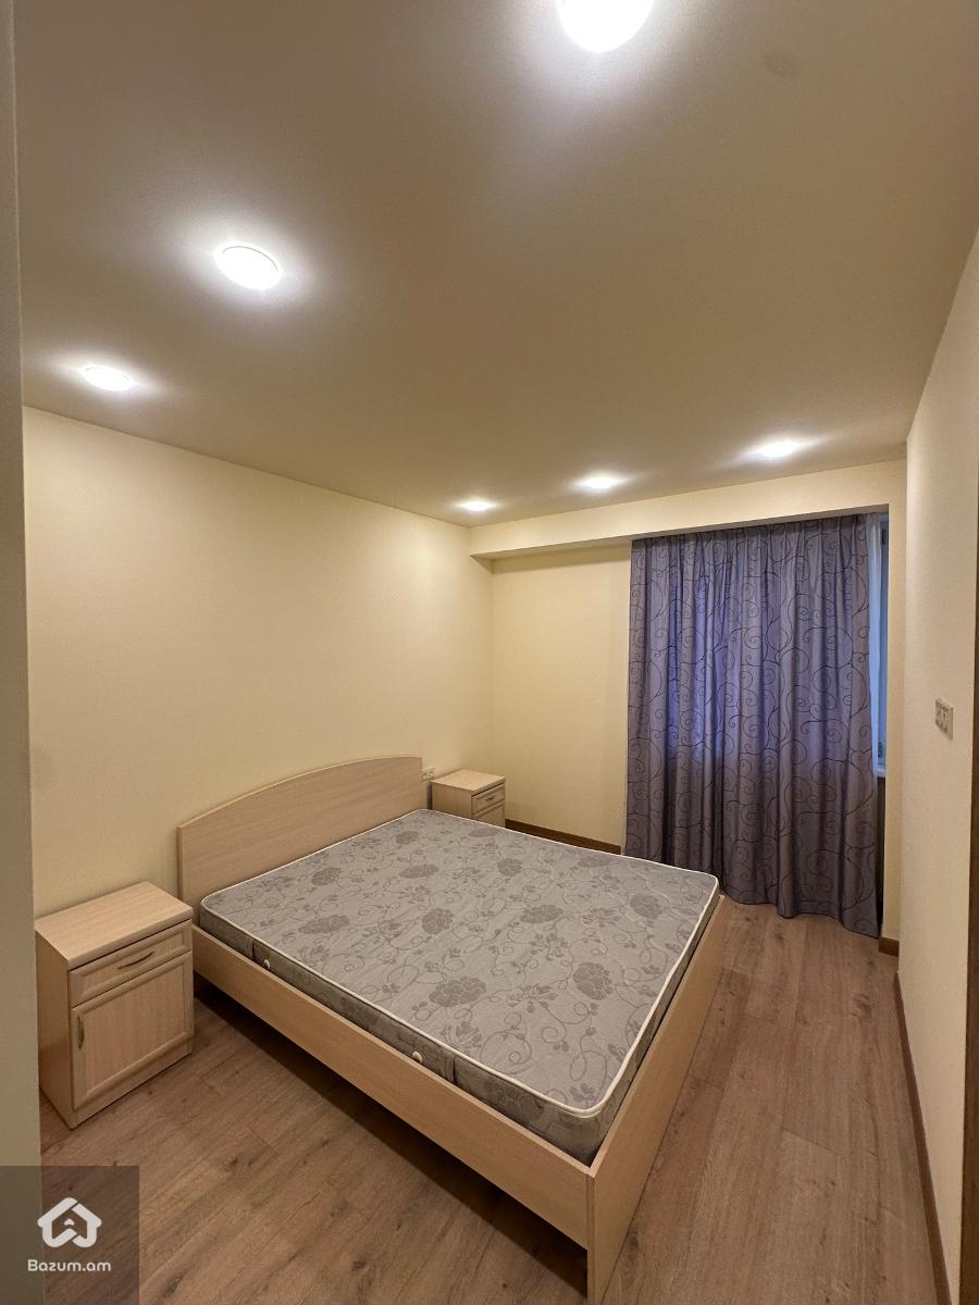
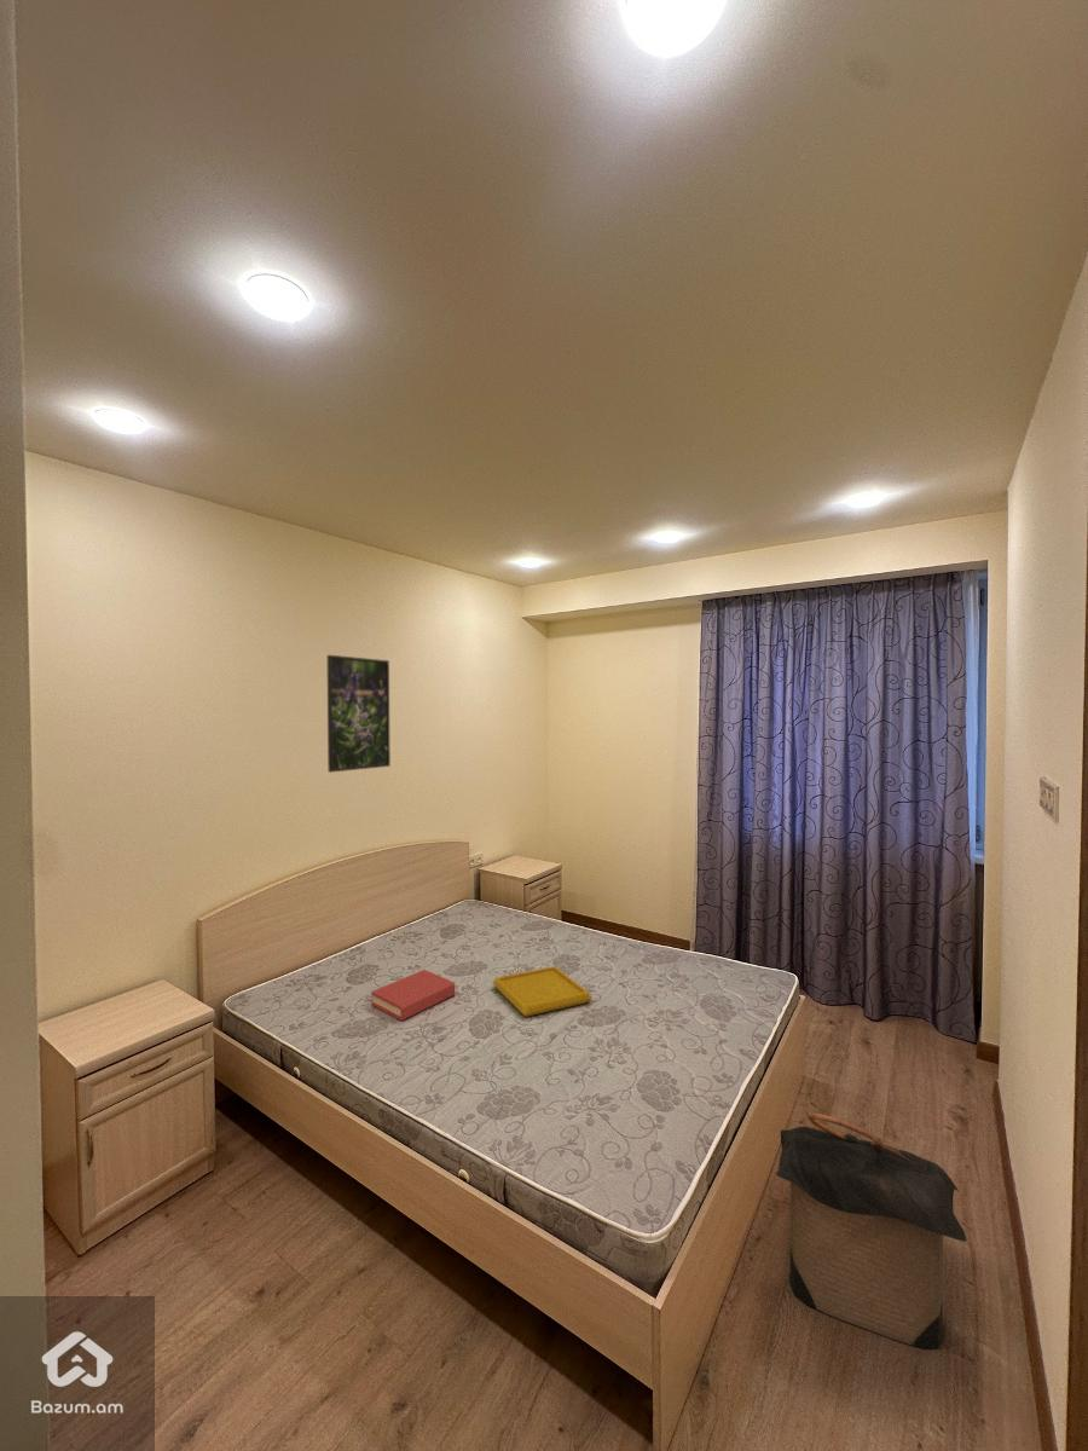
+ hardback book (413, 993)
+ laundry hamper (866, 1204)
+ serving tray (540, 989)
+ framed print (359, 713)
